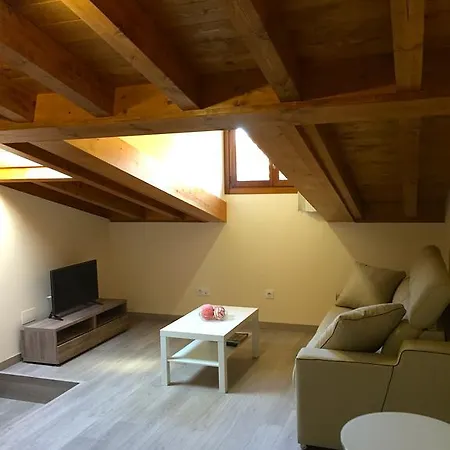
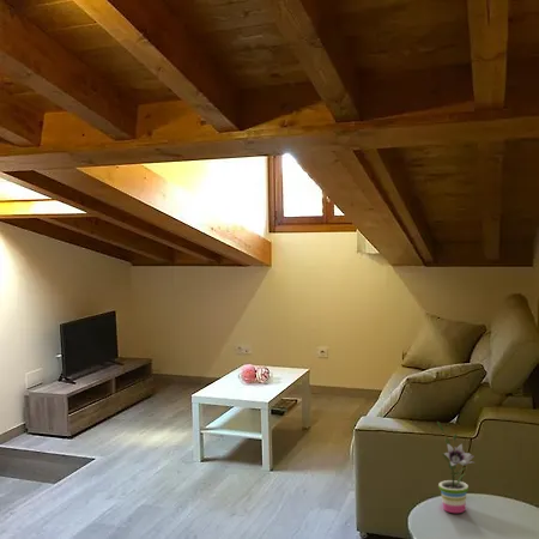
+ potted plant (458, 466)
